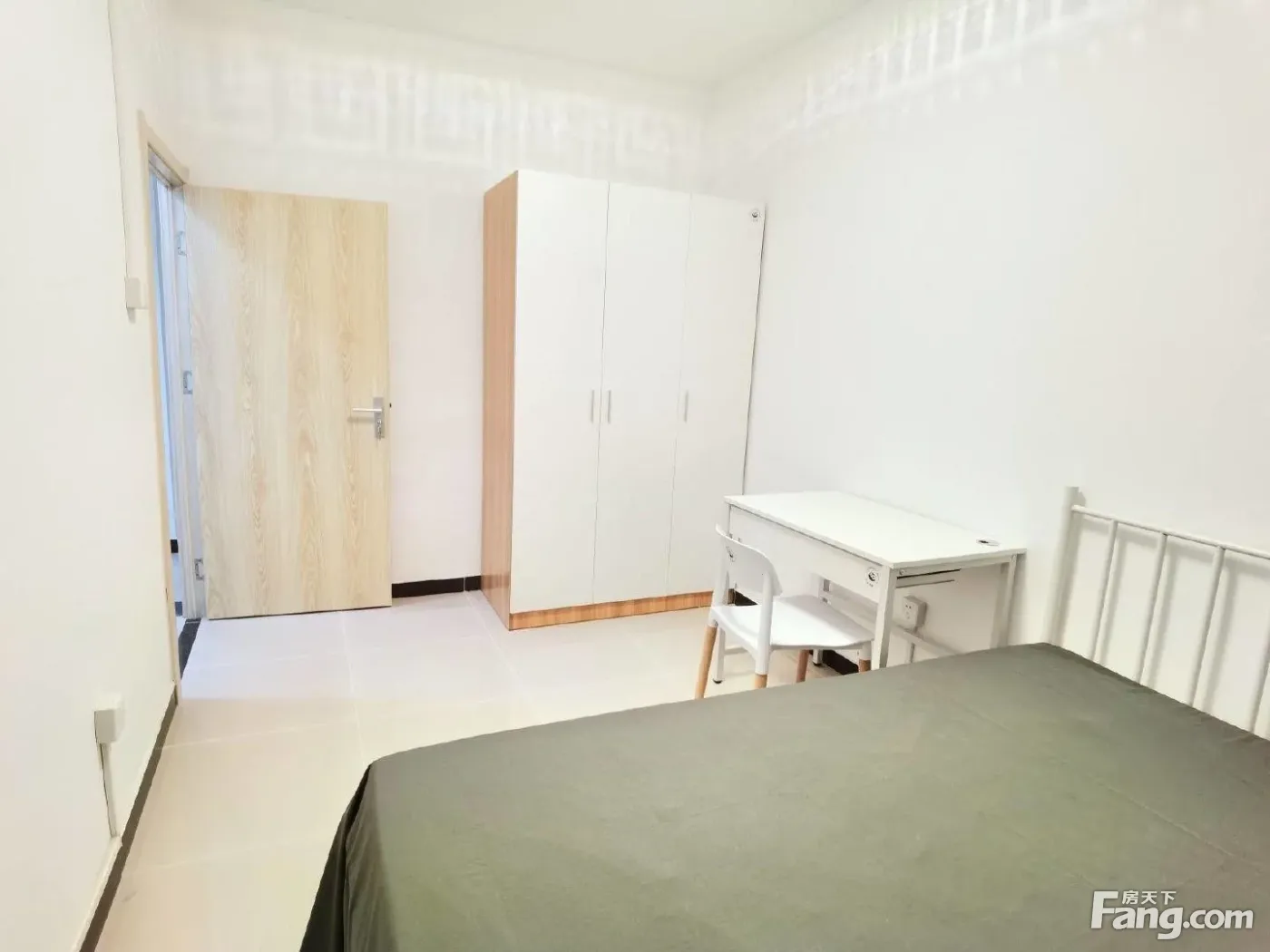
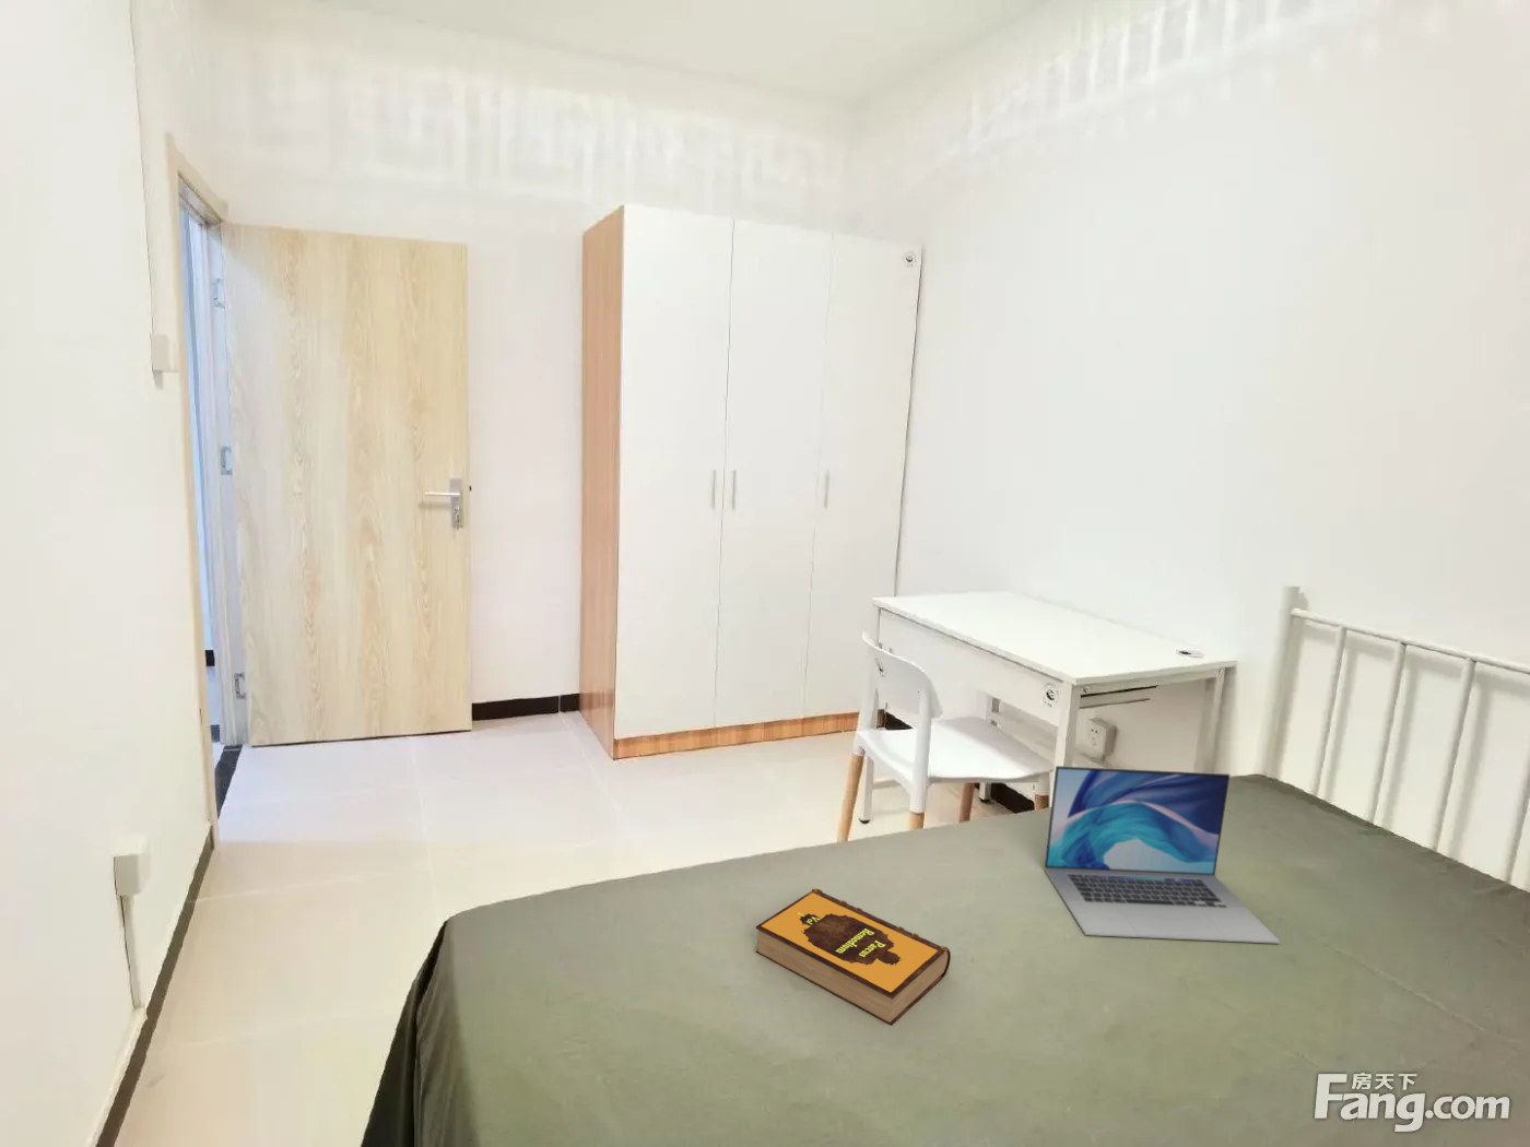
+ hardback book (853, 948)
+ laptop (1160, 848)
